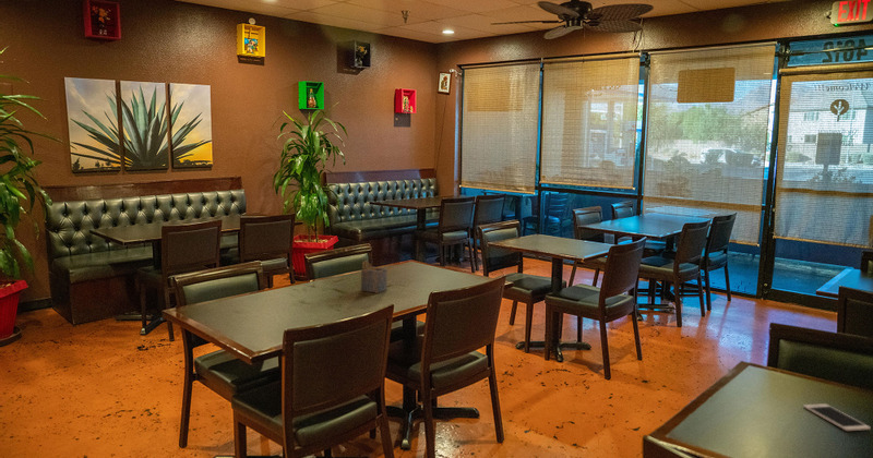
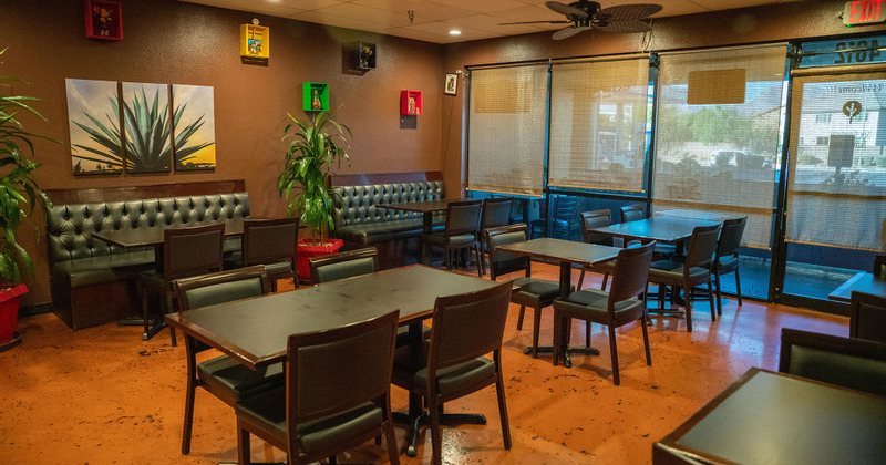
- napkin holder (373, 275)
- cell phone (835, 417)
